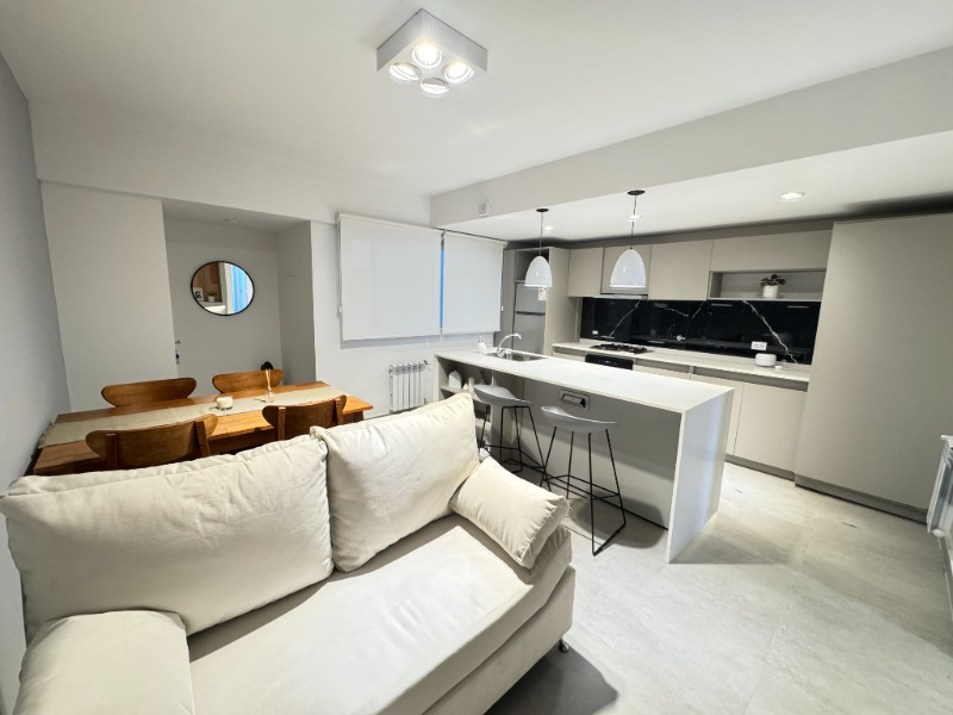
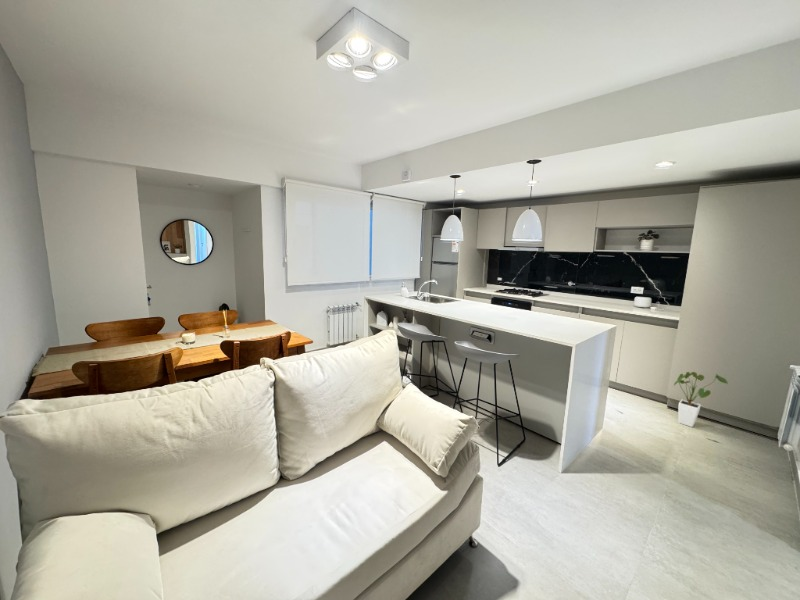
+ house plant (694, 398)
